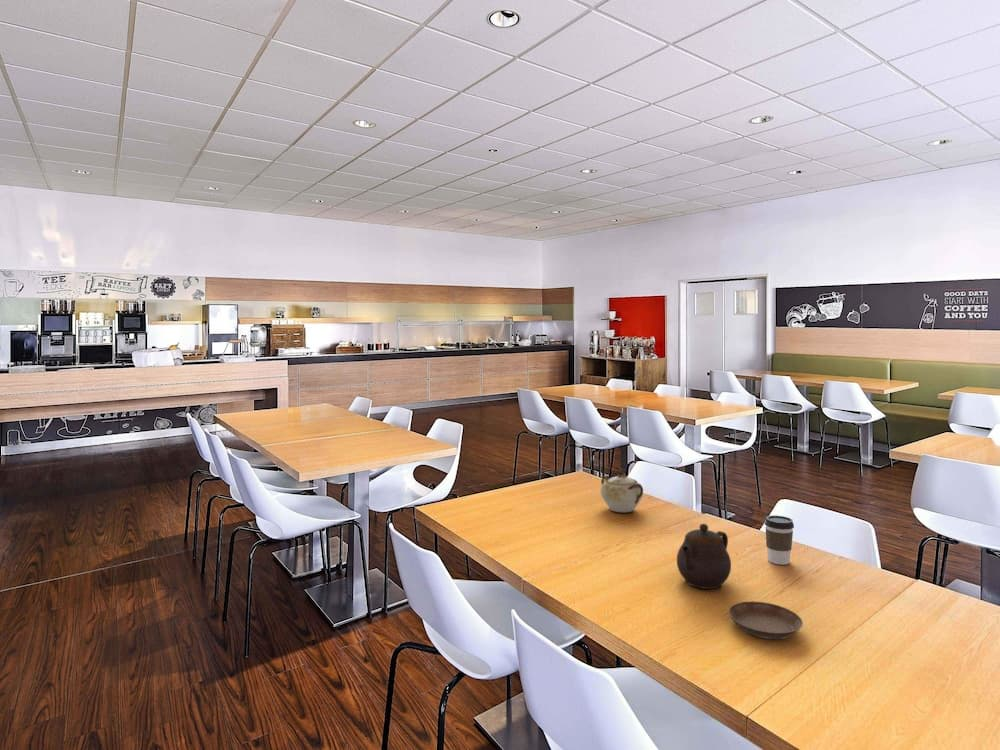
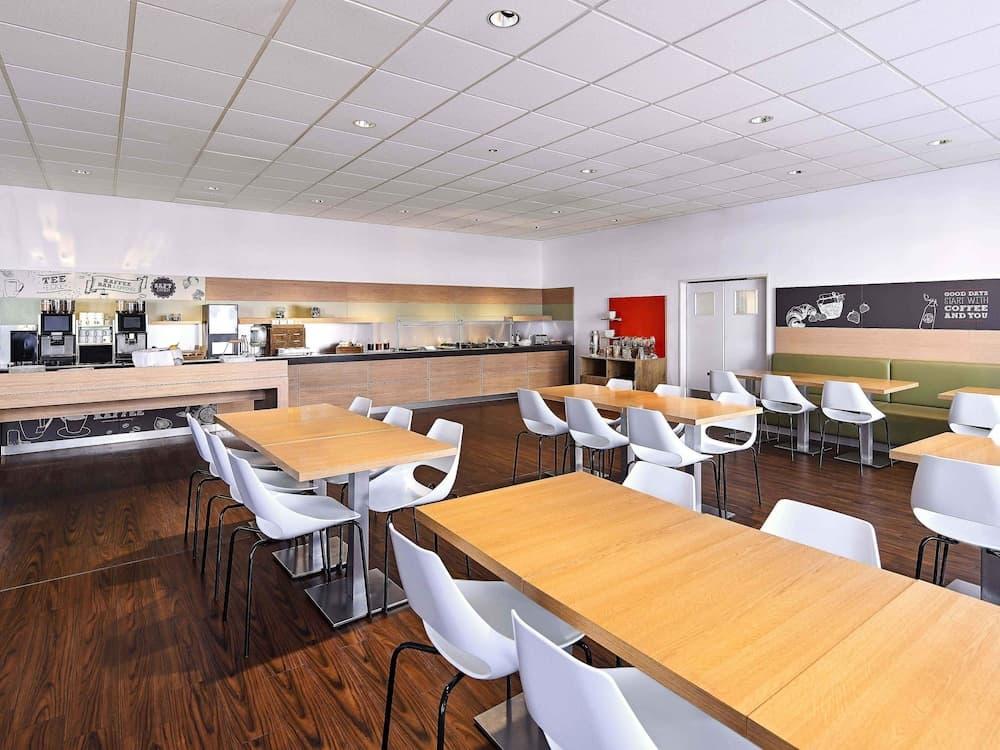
- sugar bowl (621, 488)
- teapot (705, 552)
- saucer (764, 621)
- coffee cup (778, 540)
